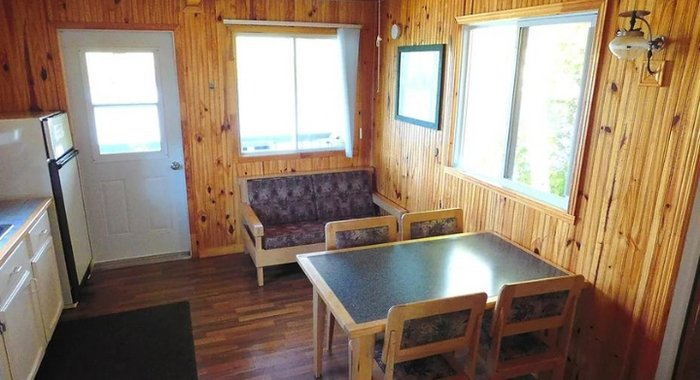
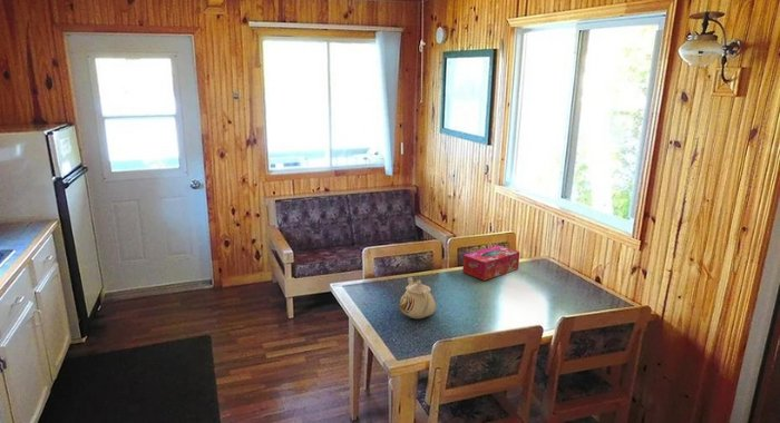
+ tissue box (491, 262)
+ teapot (417, 296)
